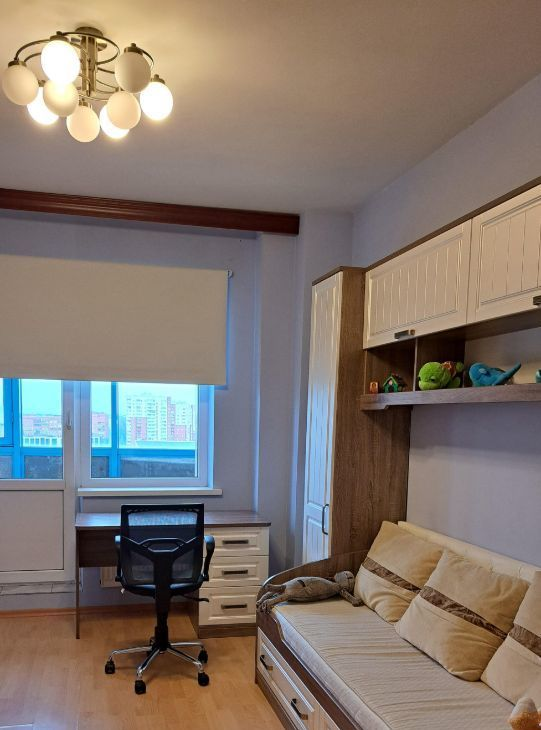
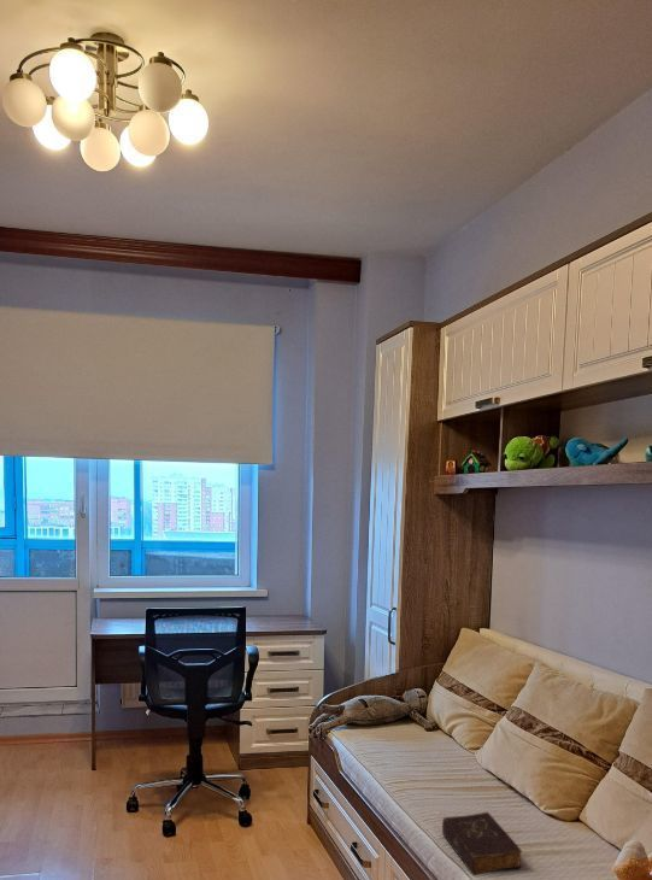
+ book (480, 841)
